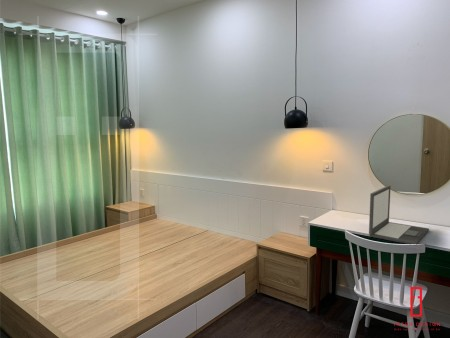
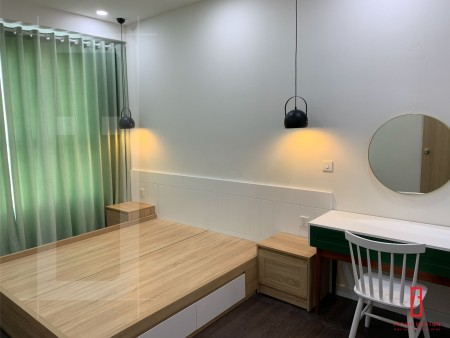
- laptop (397, 223)
